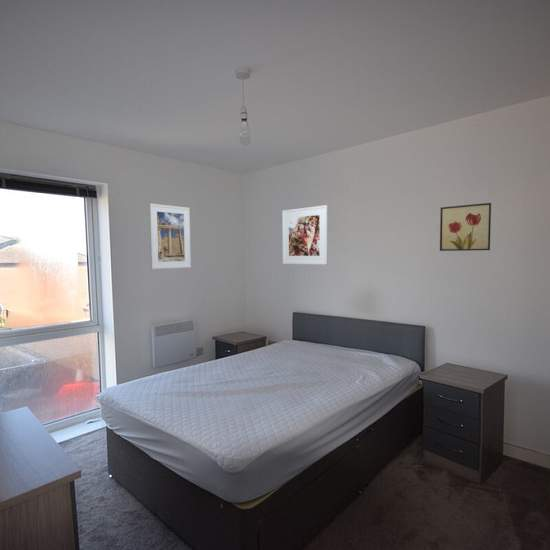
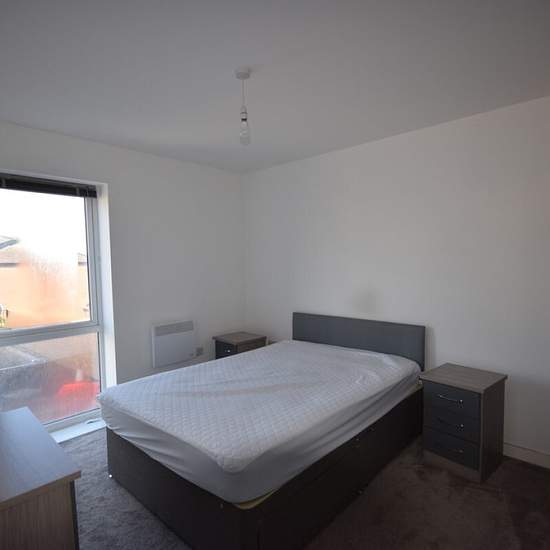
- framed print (303, 236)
- wall art (464, 228)
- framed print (171, 237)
